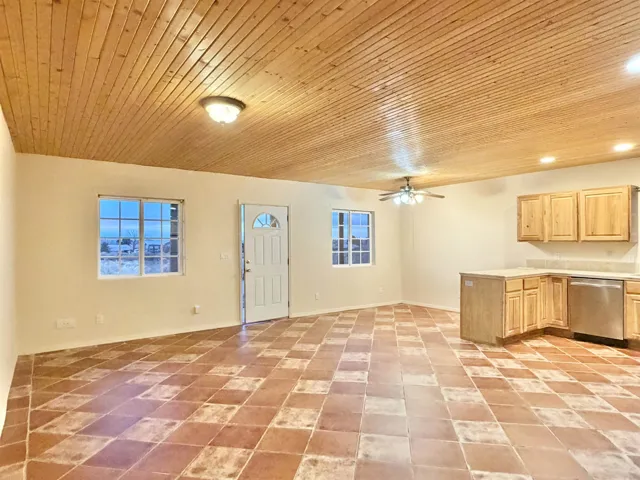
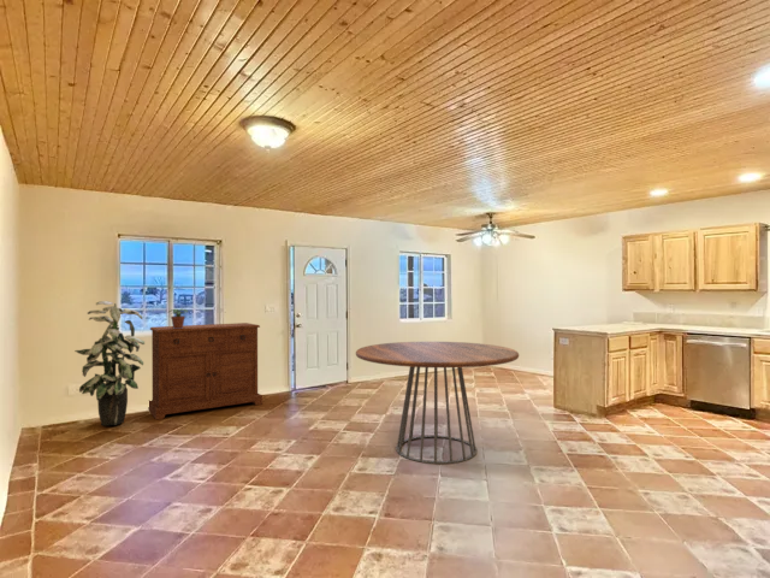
+ sideboard (206, 366)
+ indoor plant (109, 361)
+ potted plant (178, 318)
+ dining table (436, 399)
